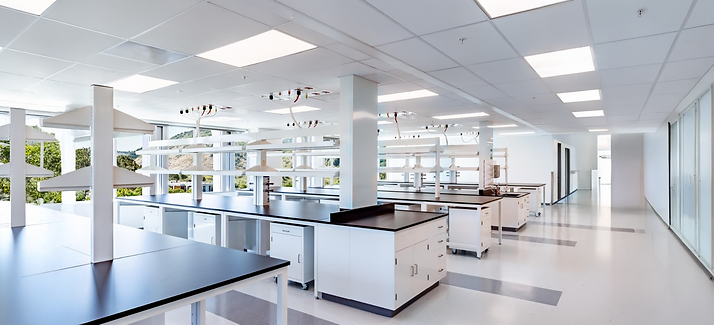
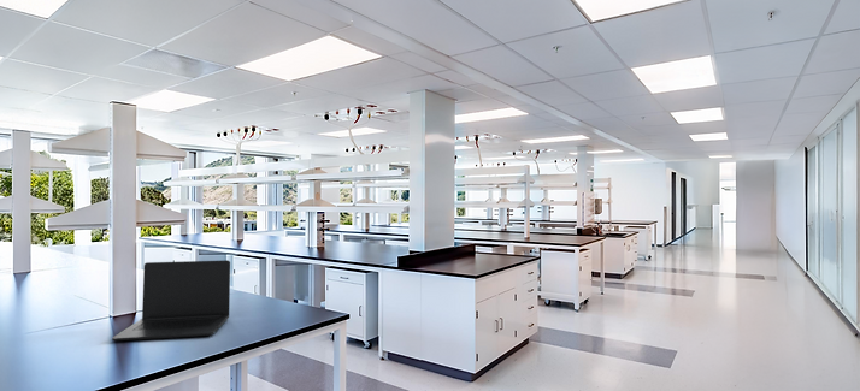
+ laptop (176, 297)
